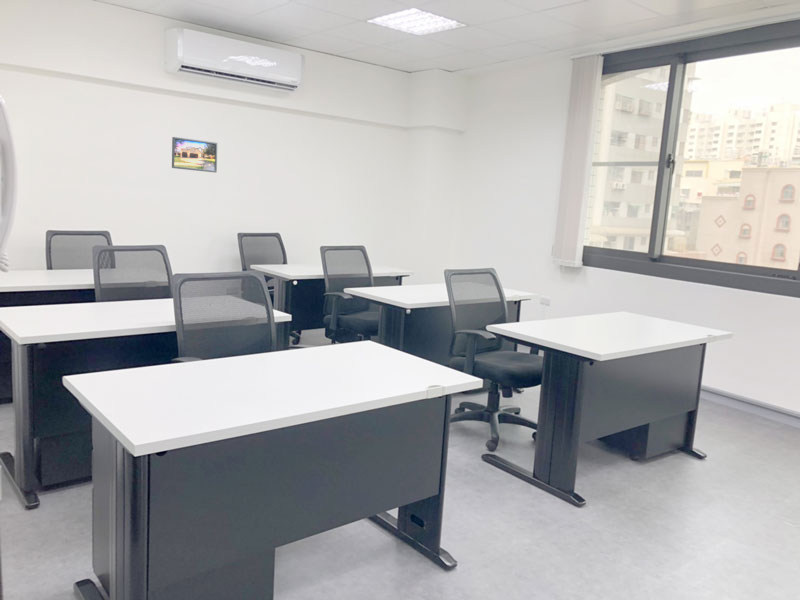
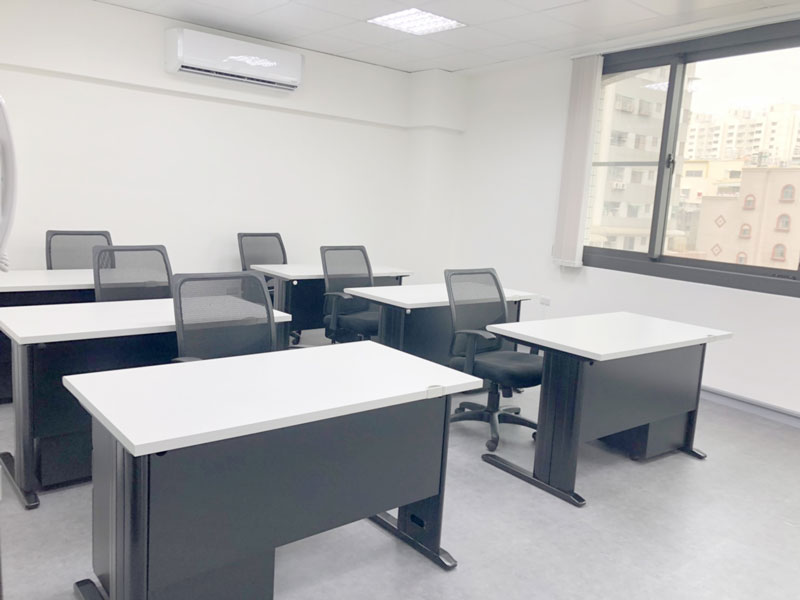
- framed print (195, 155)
